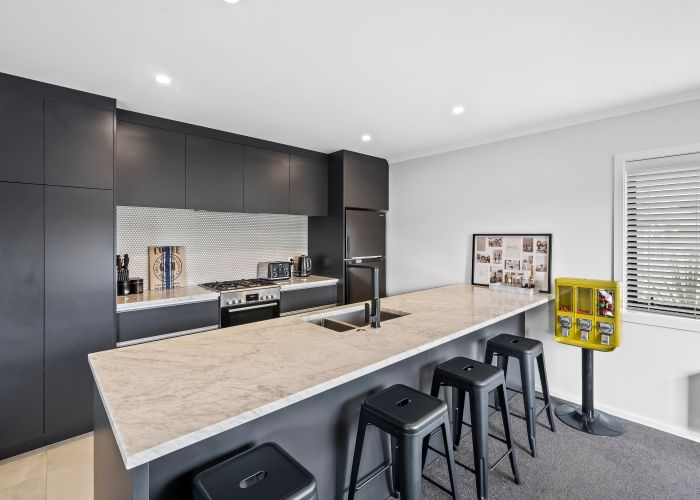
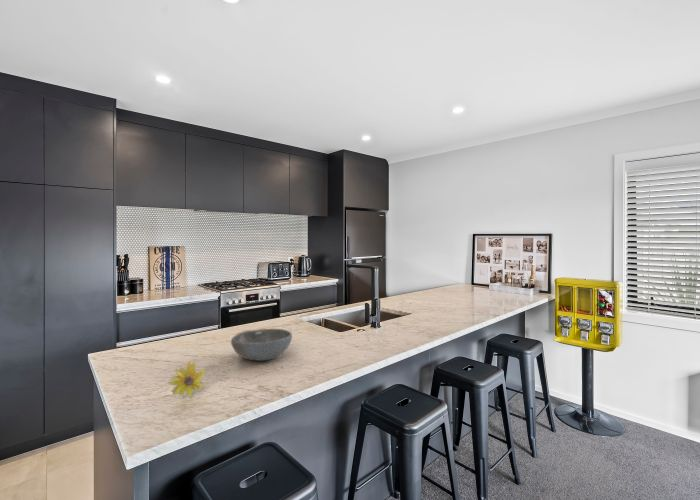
+ flower (187, 380)
+ bowl (262, 346)
